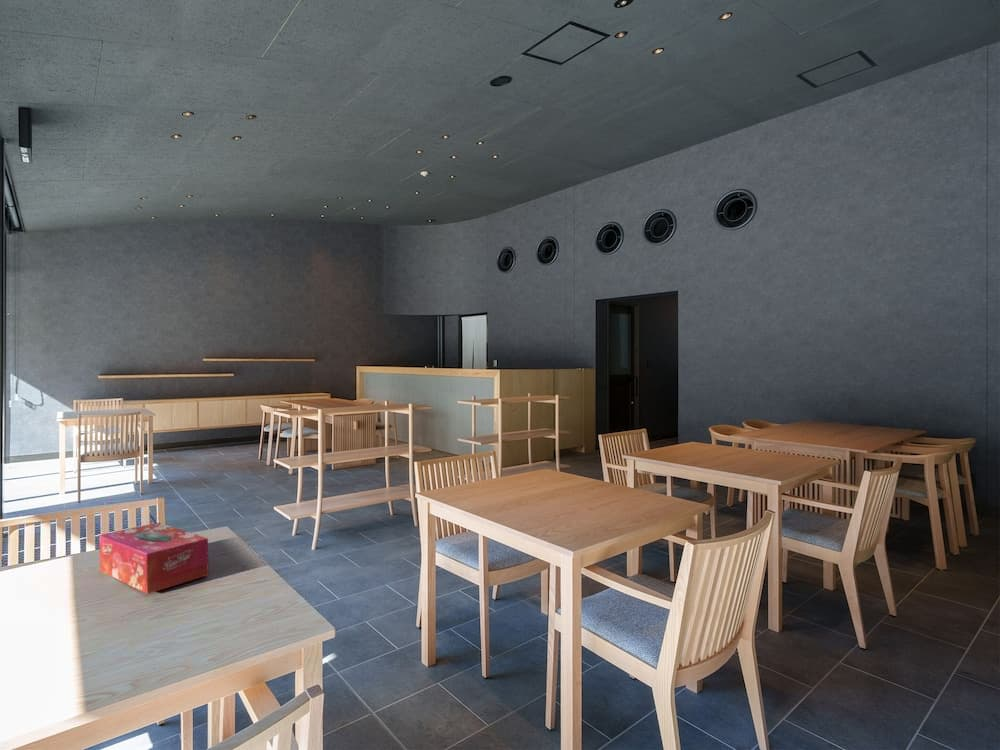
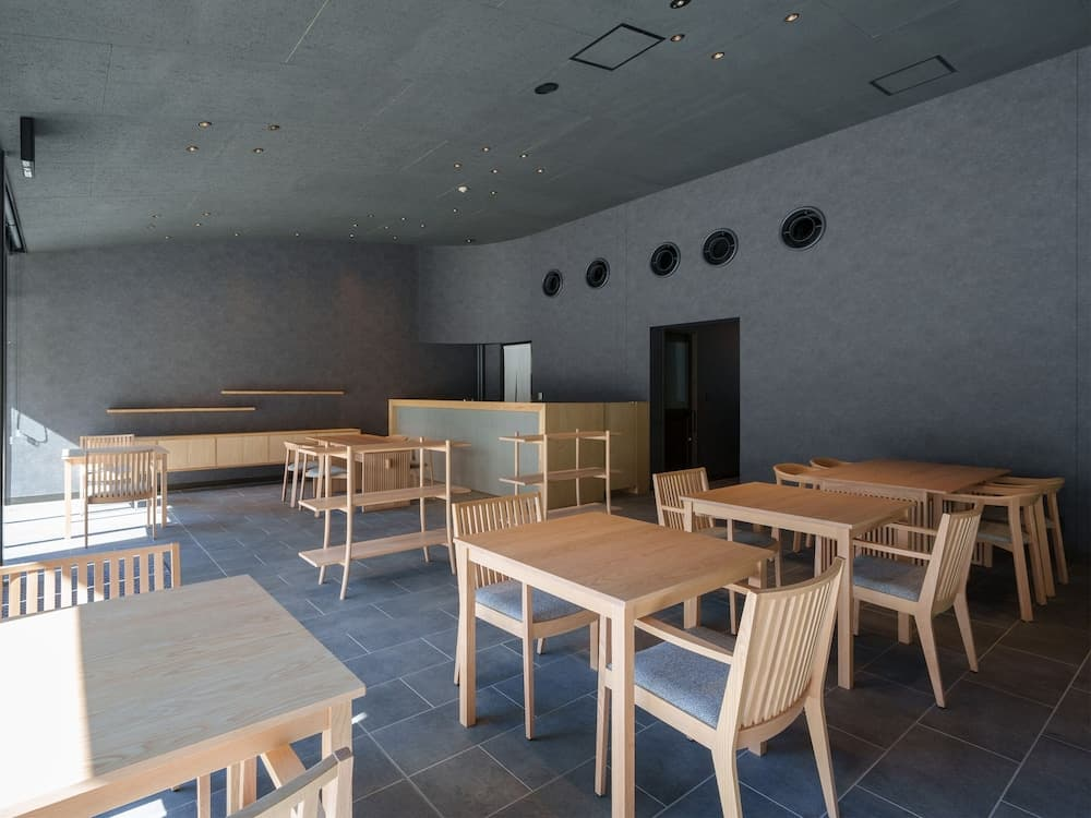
- tissue box (153, 554)
